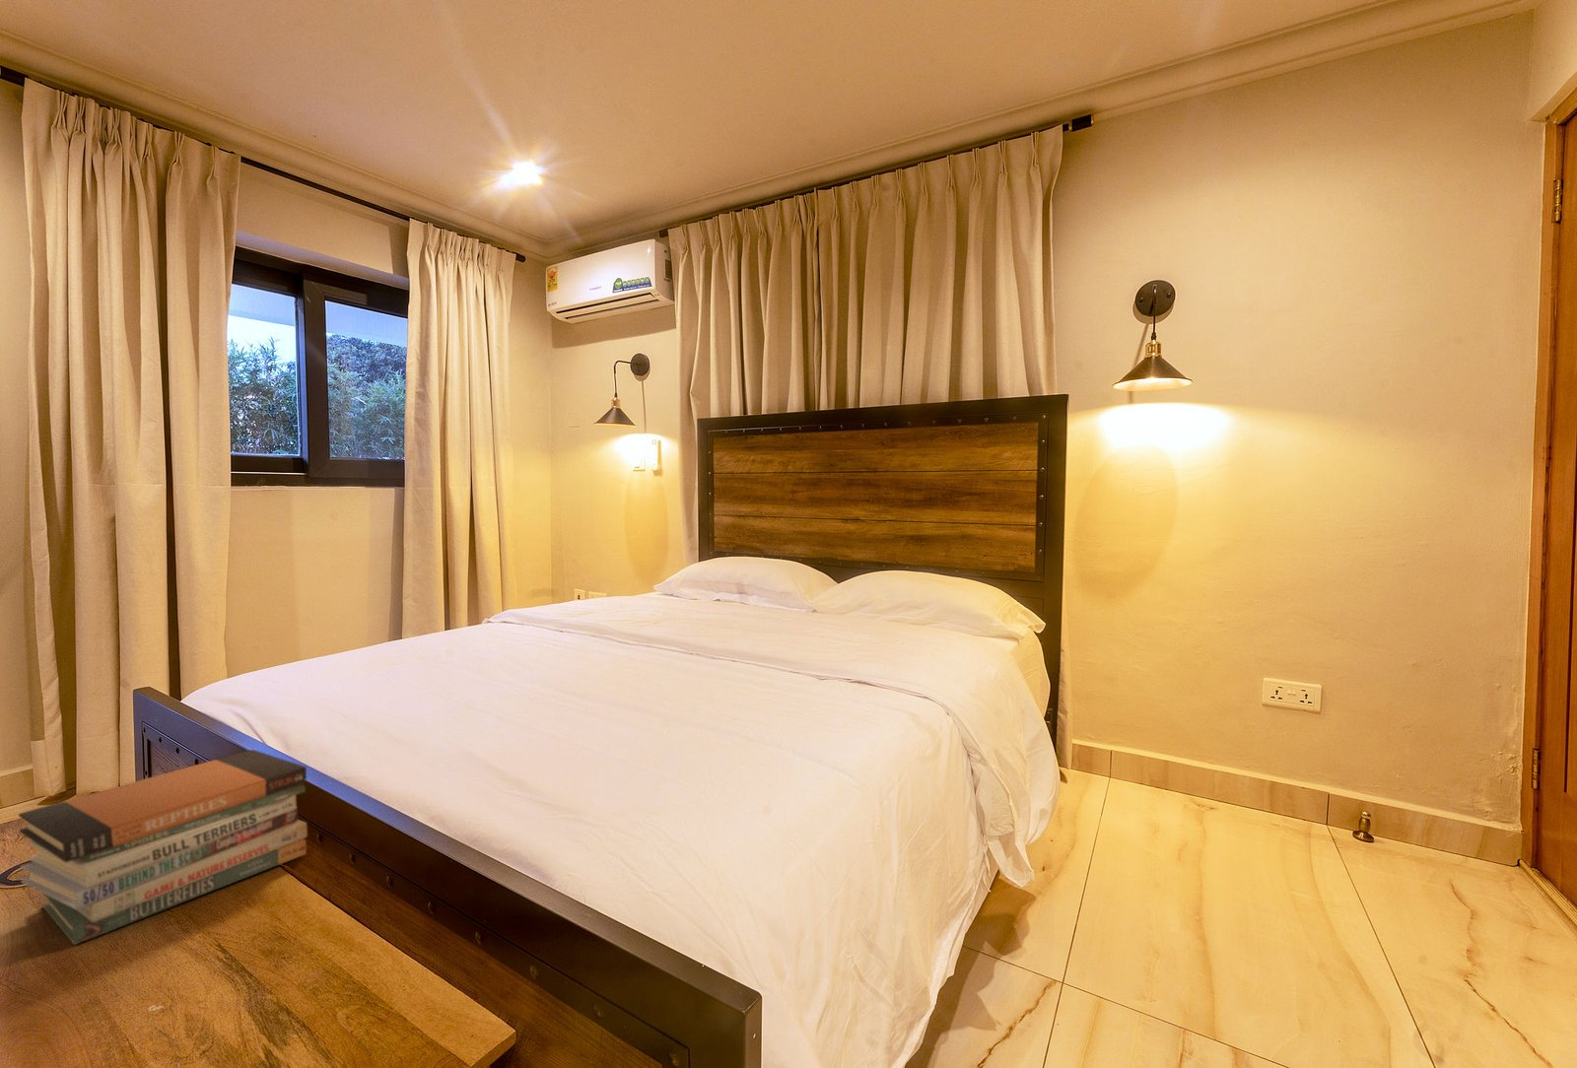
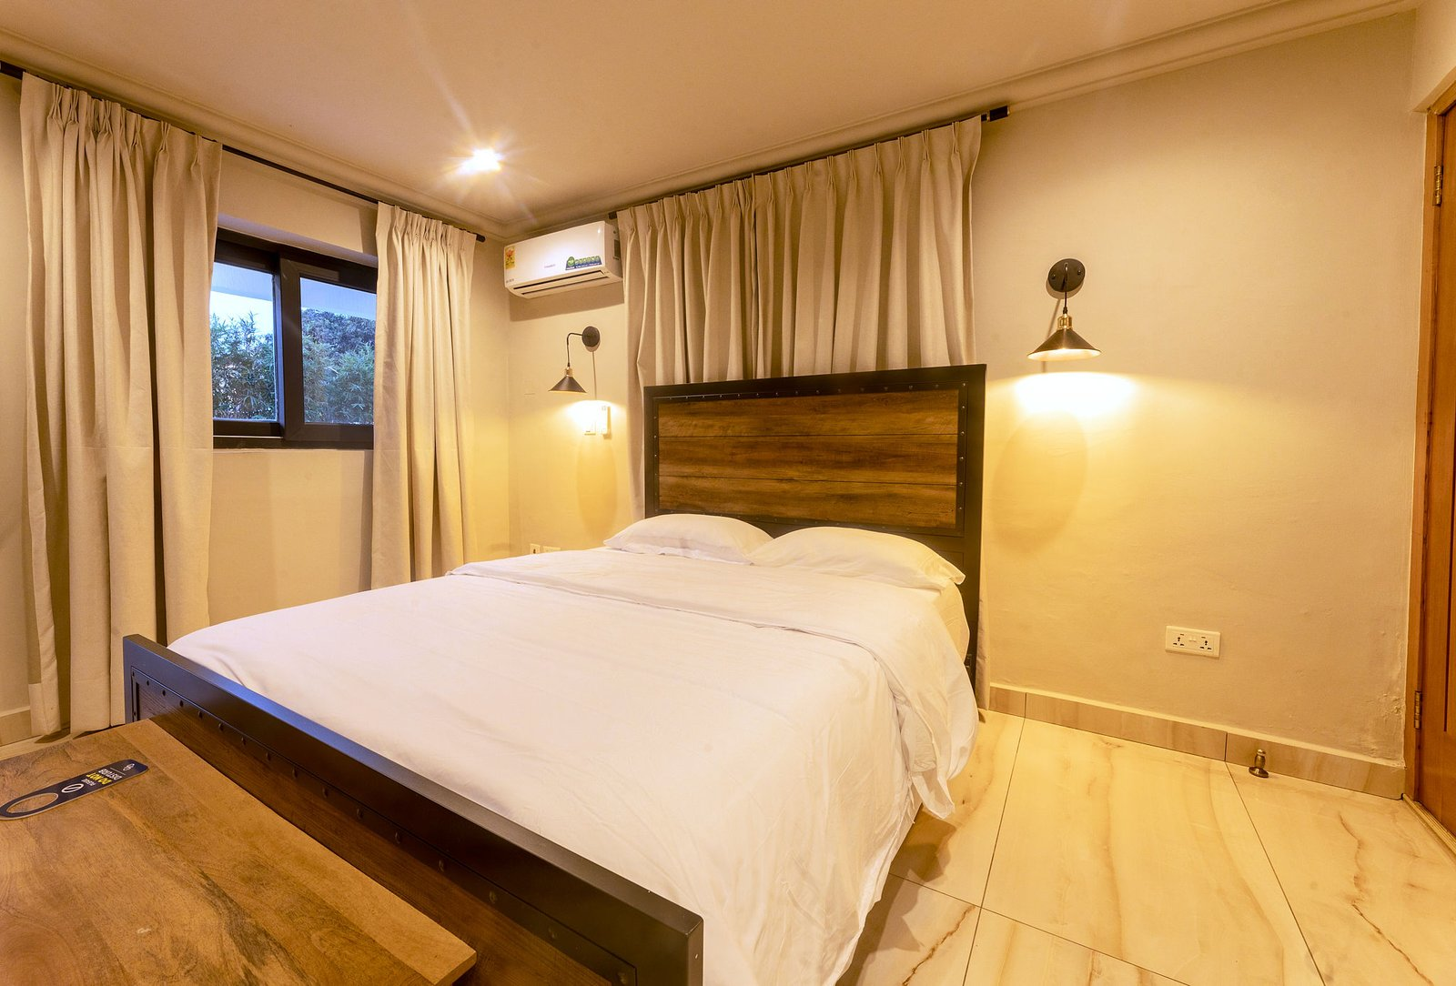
- book stack (175, 834)
